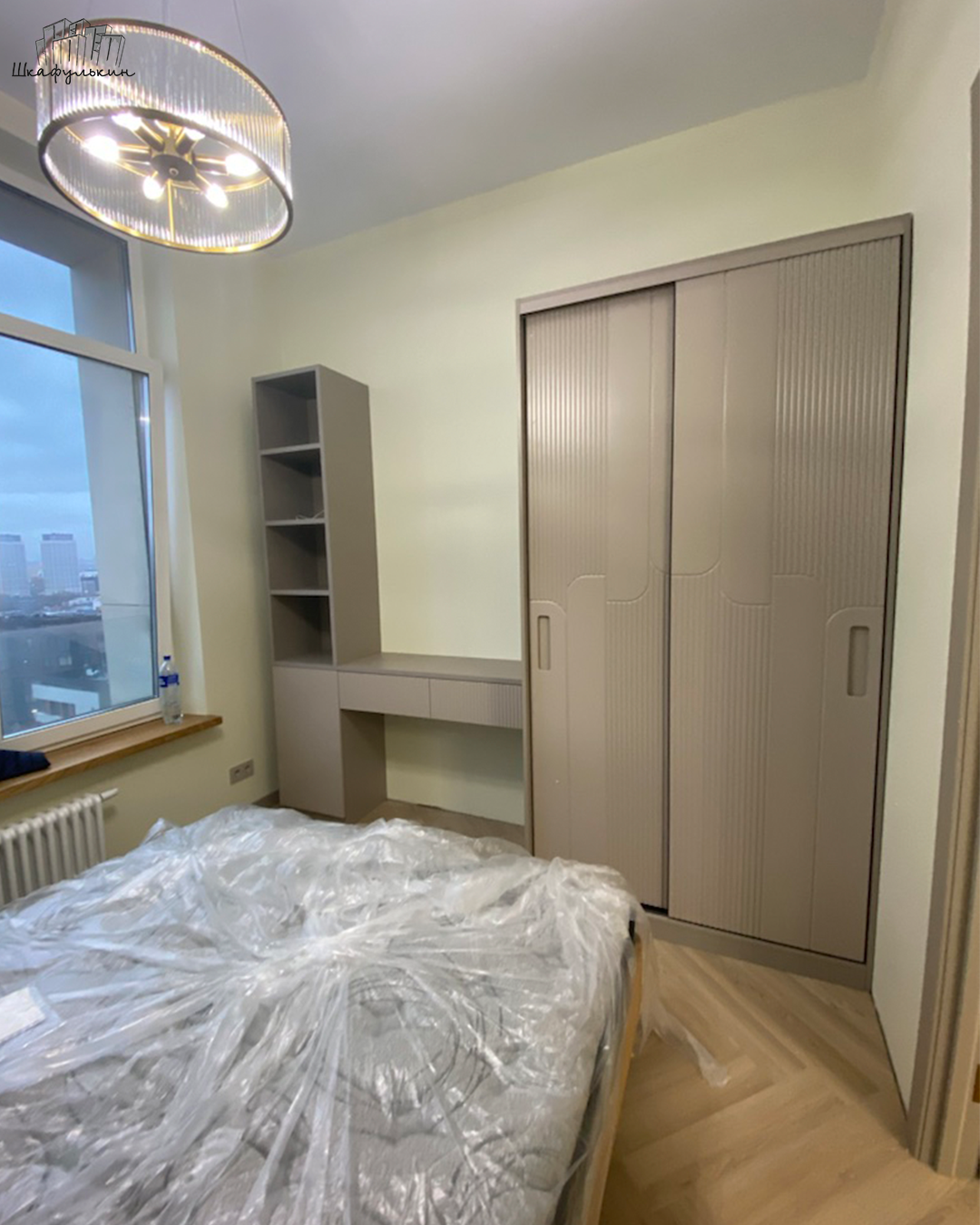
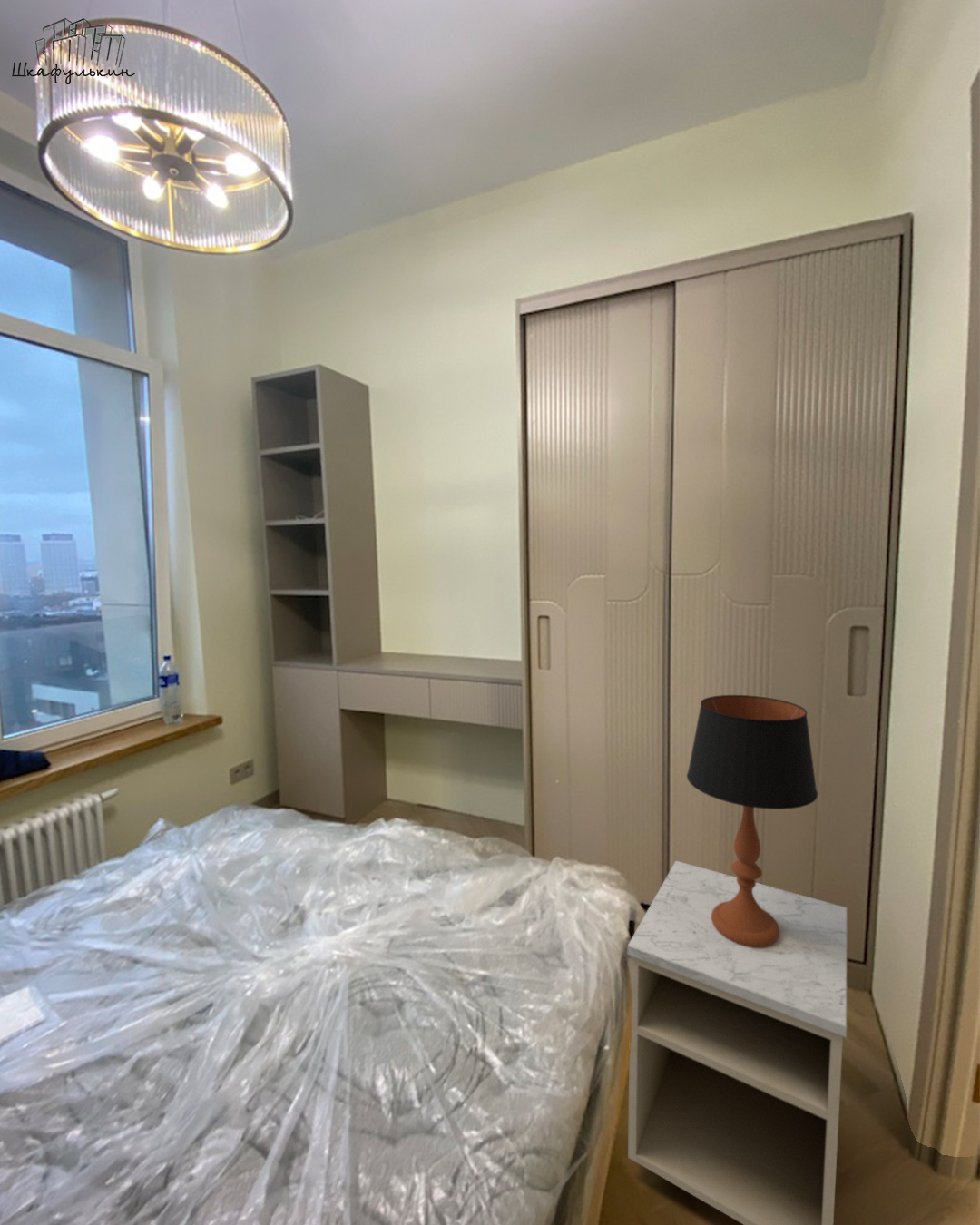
+ nightstand (739, 1038)
+ table lamp (748, 818)
